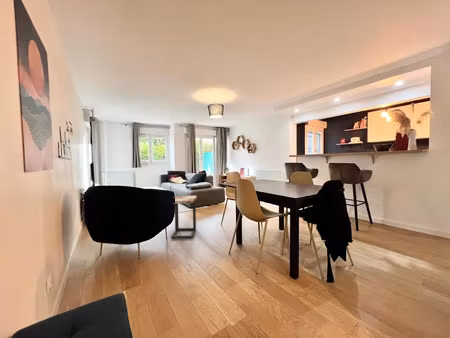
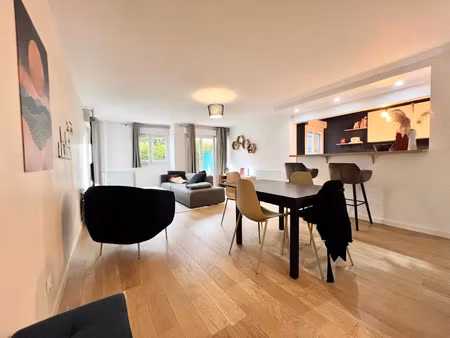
- side table (177, 215)
